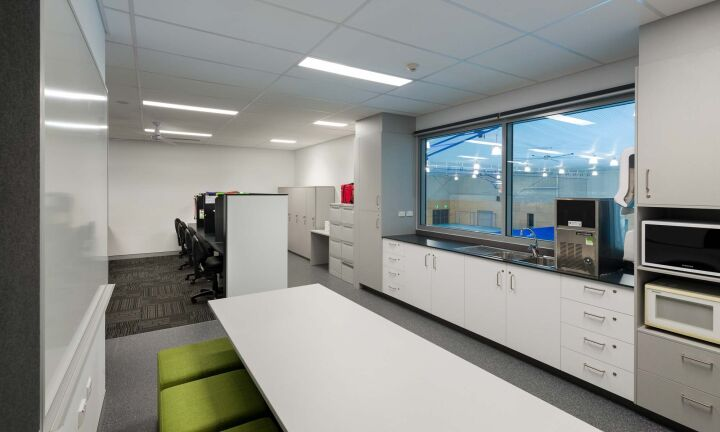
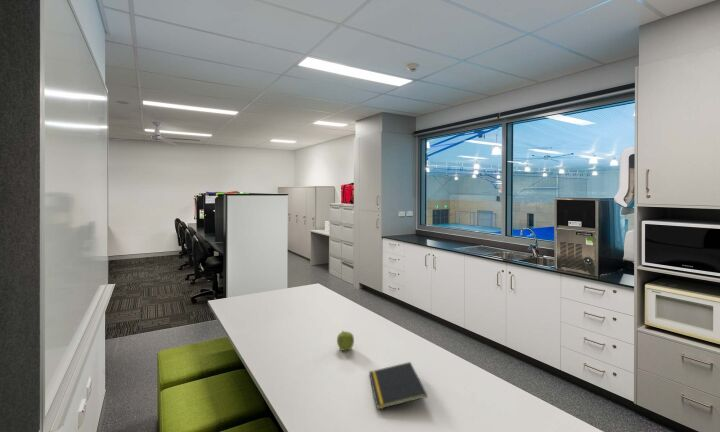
+ fruit (345, 339)
+ notepad (395, 383)
